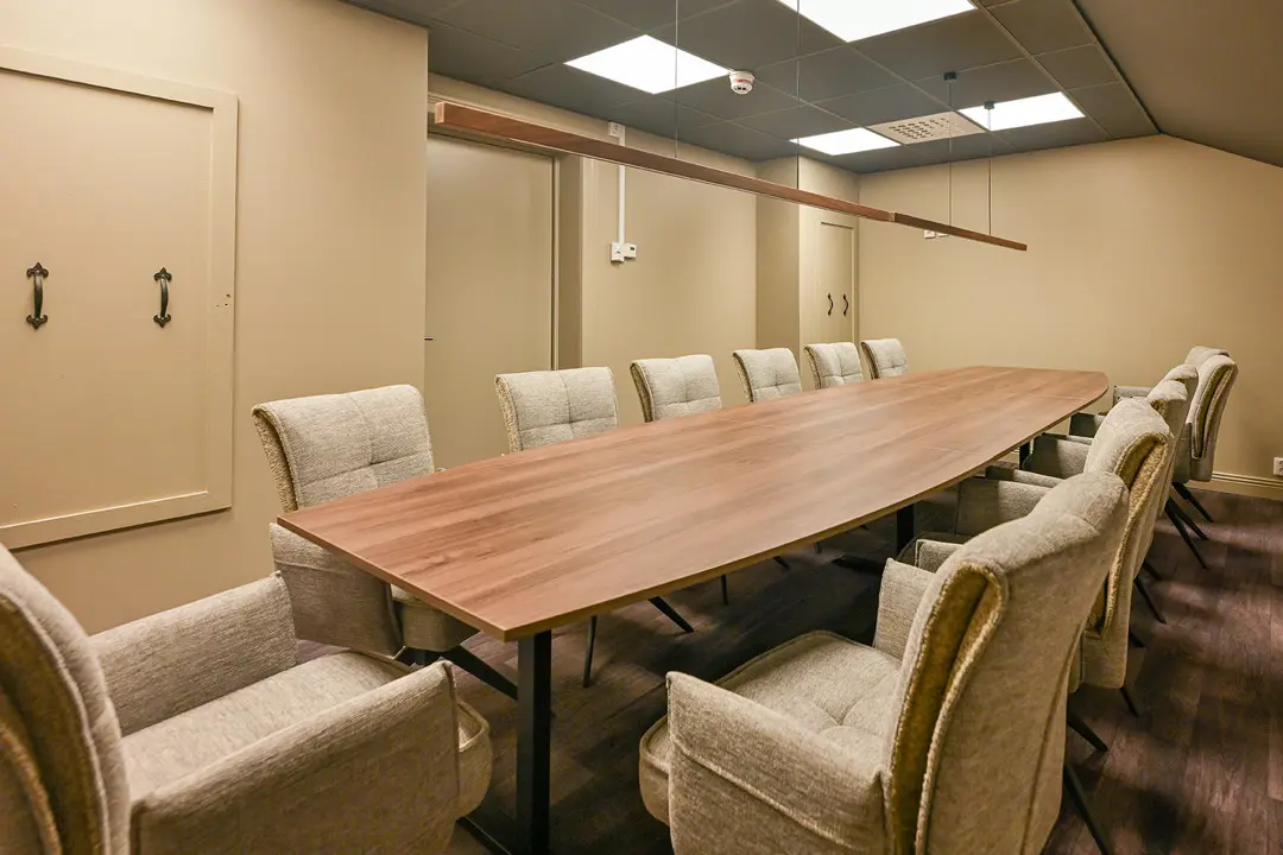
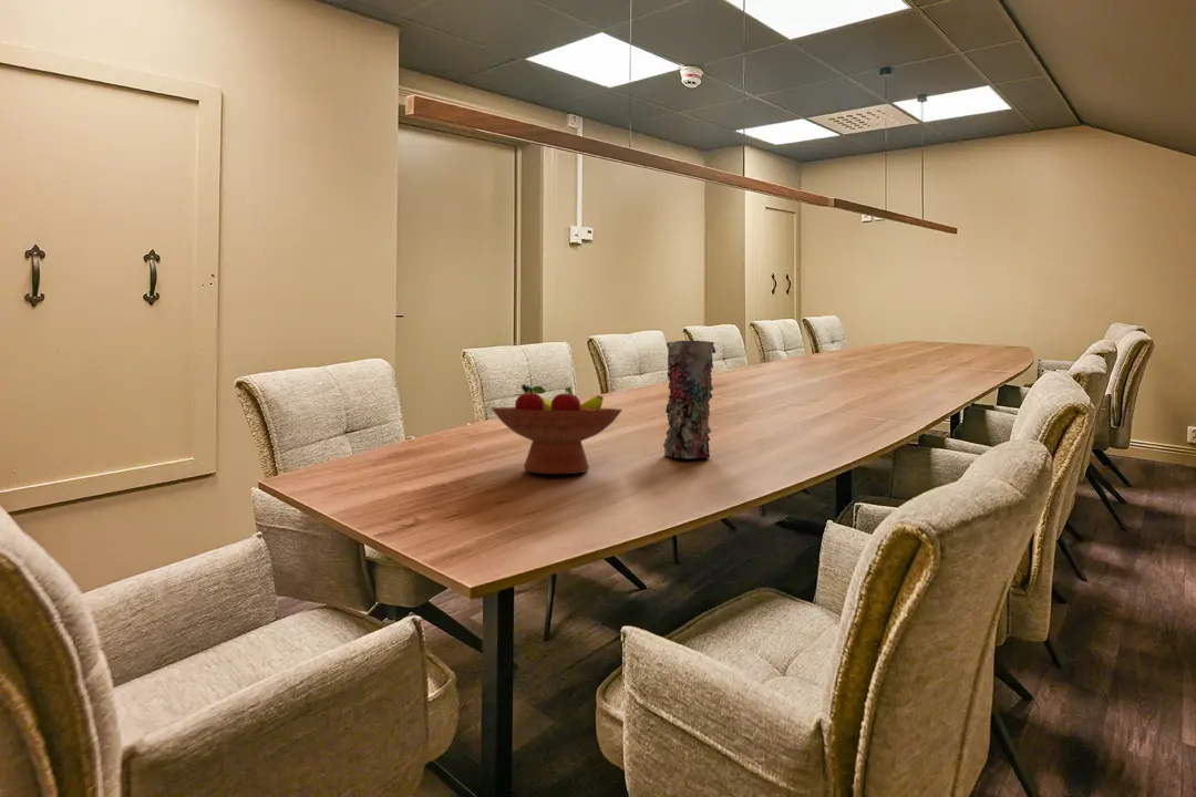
+ vase (690, 398)
+ fruit bowl (556, 427)
